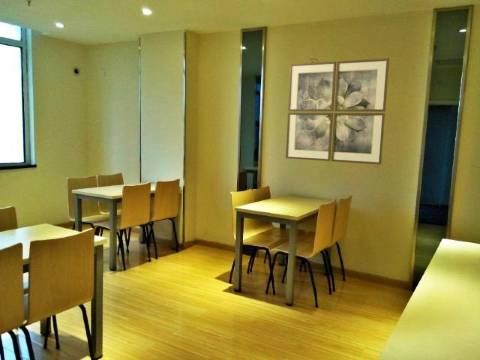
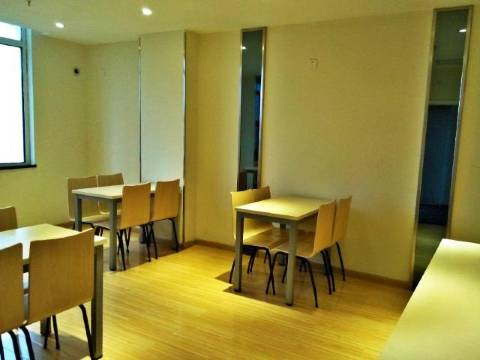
- wall art (334, 113)
